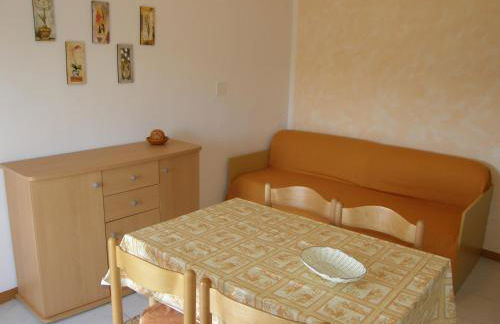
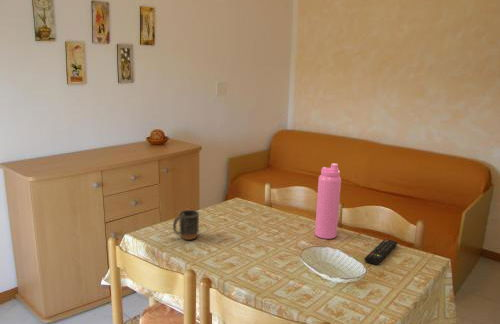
+ water bottle (328, 200)
+ mug (185, 224)
+ remote control (381, 251)
